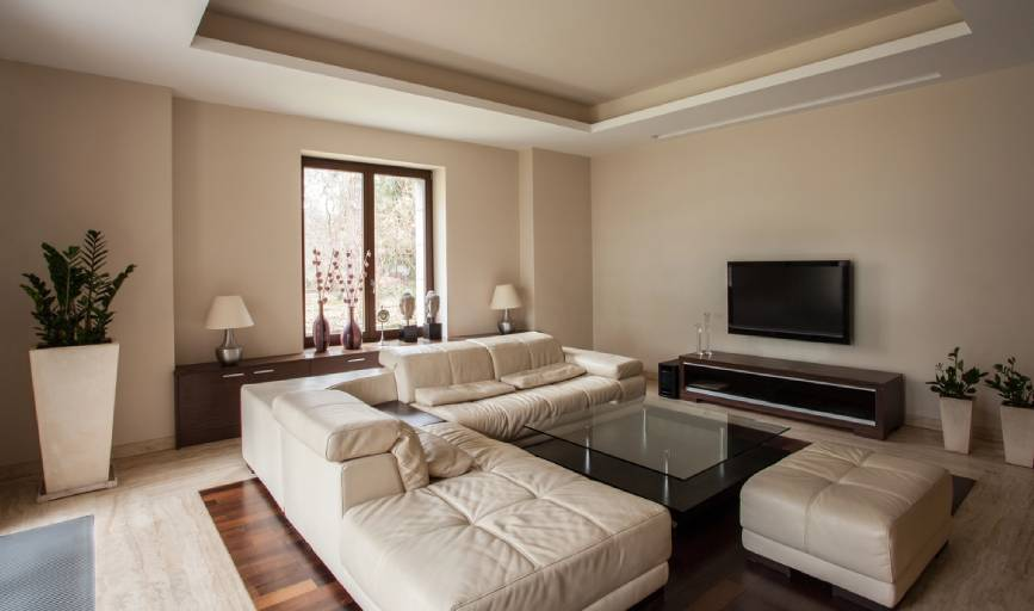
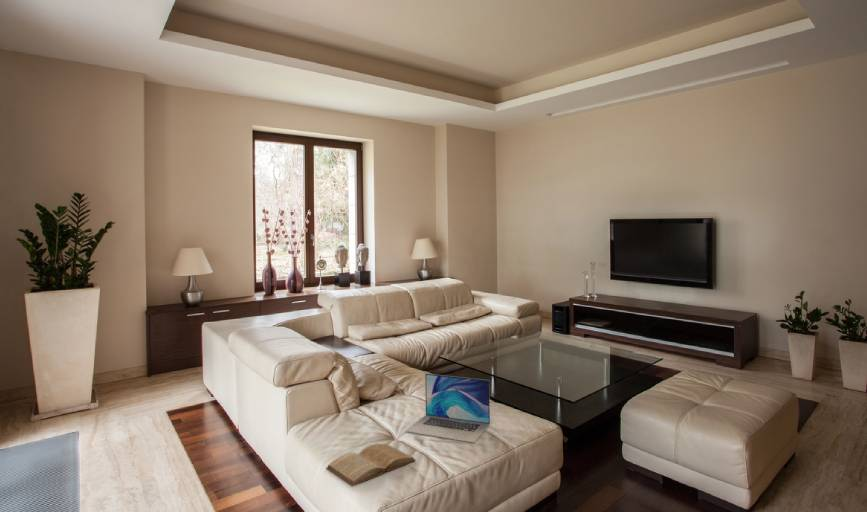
+ book (371, 460)
+ laptop (448, 405)
